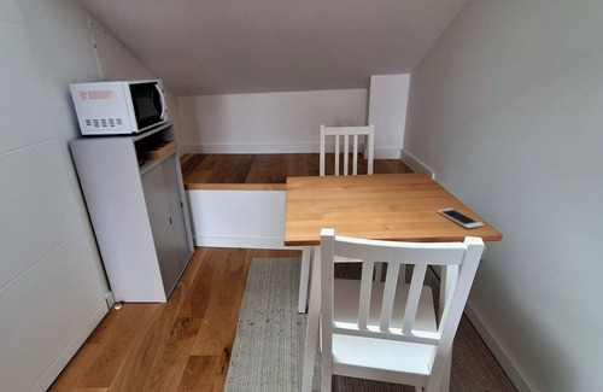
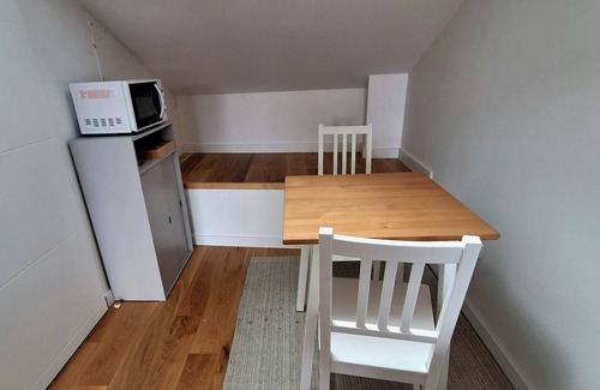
- cell phone (458, 217)
